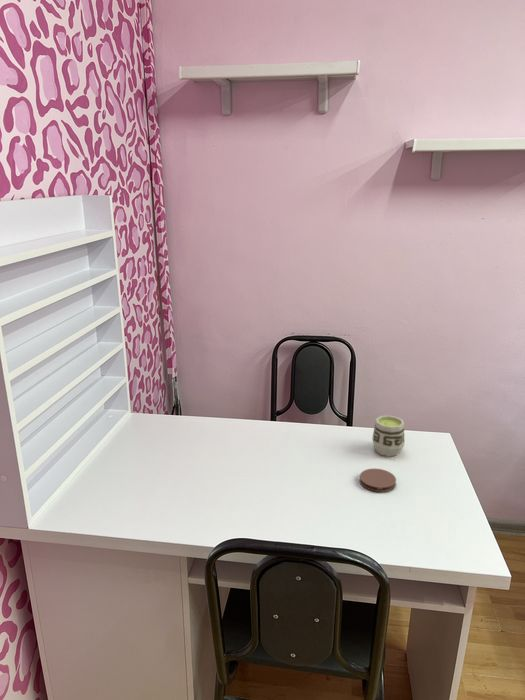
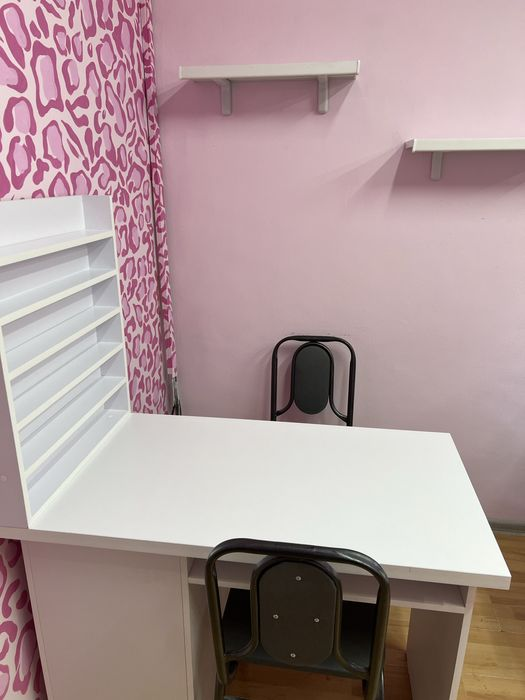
- cup (388, 435)
- coaster (377, 479)
